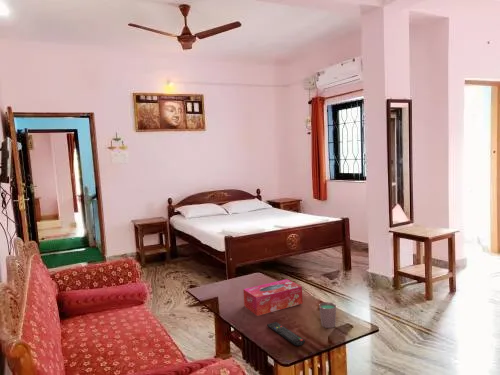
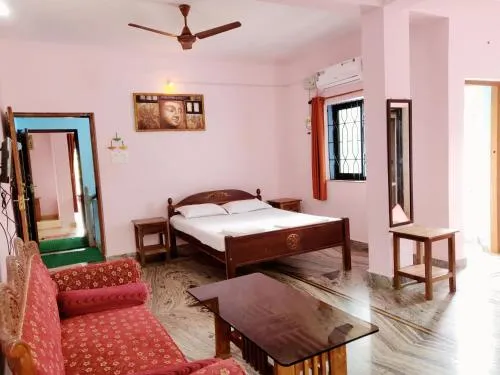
- cup (328, 315)
- tissue box (273, 296)
- remote control (285, 333)
